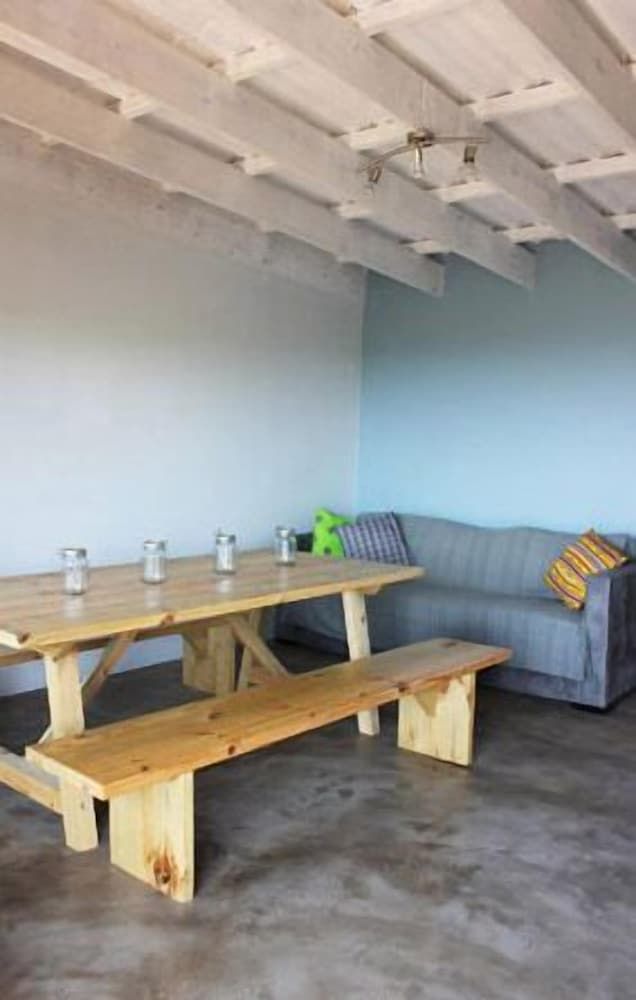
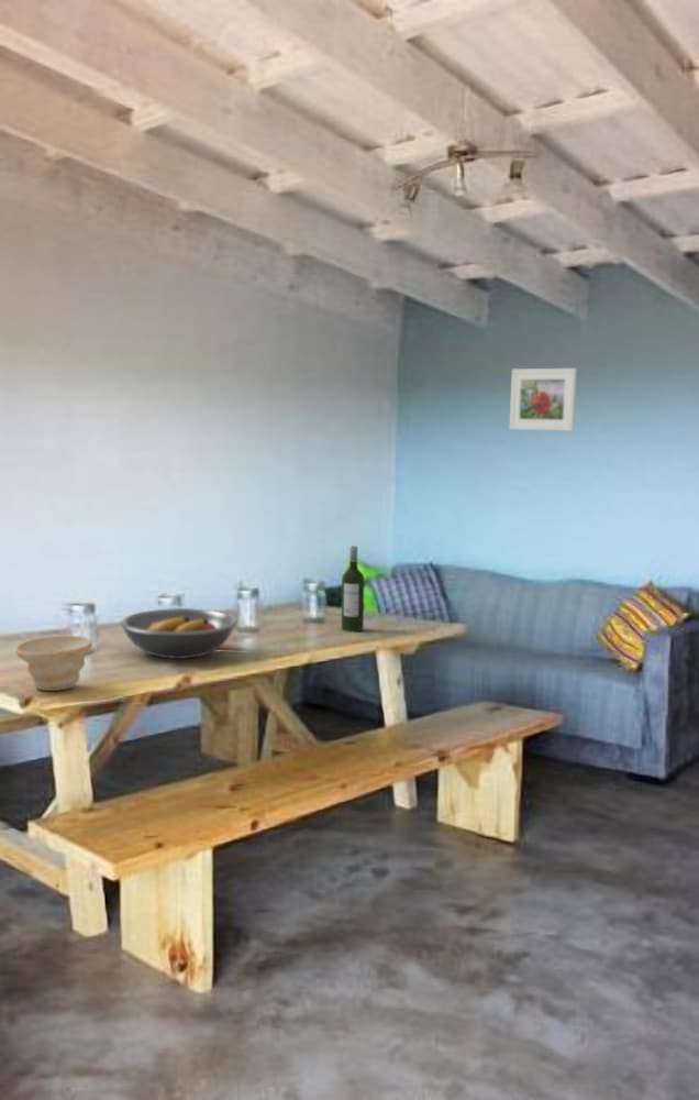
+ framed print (542, 399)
+ bowl (55, 664)
+ wine bottle (353, 587)
+ fruit bowl (179, 631)
